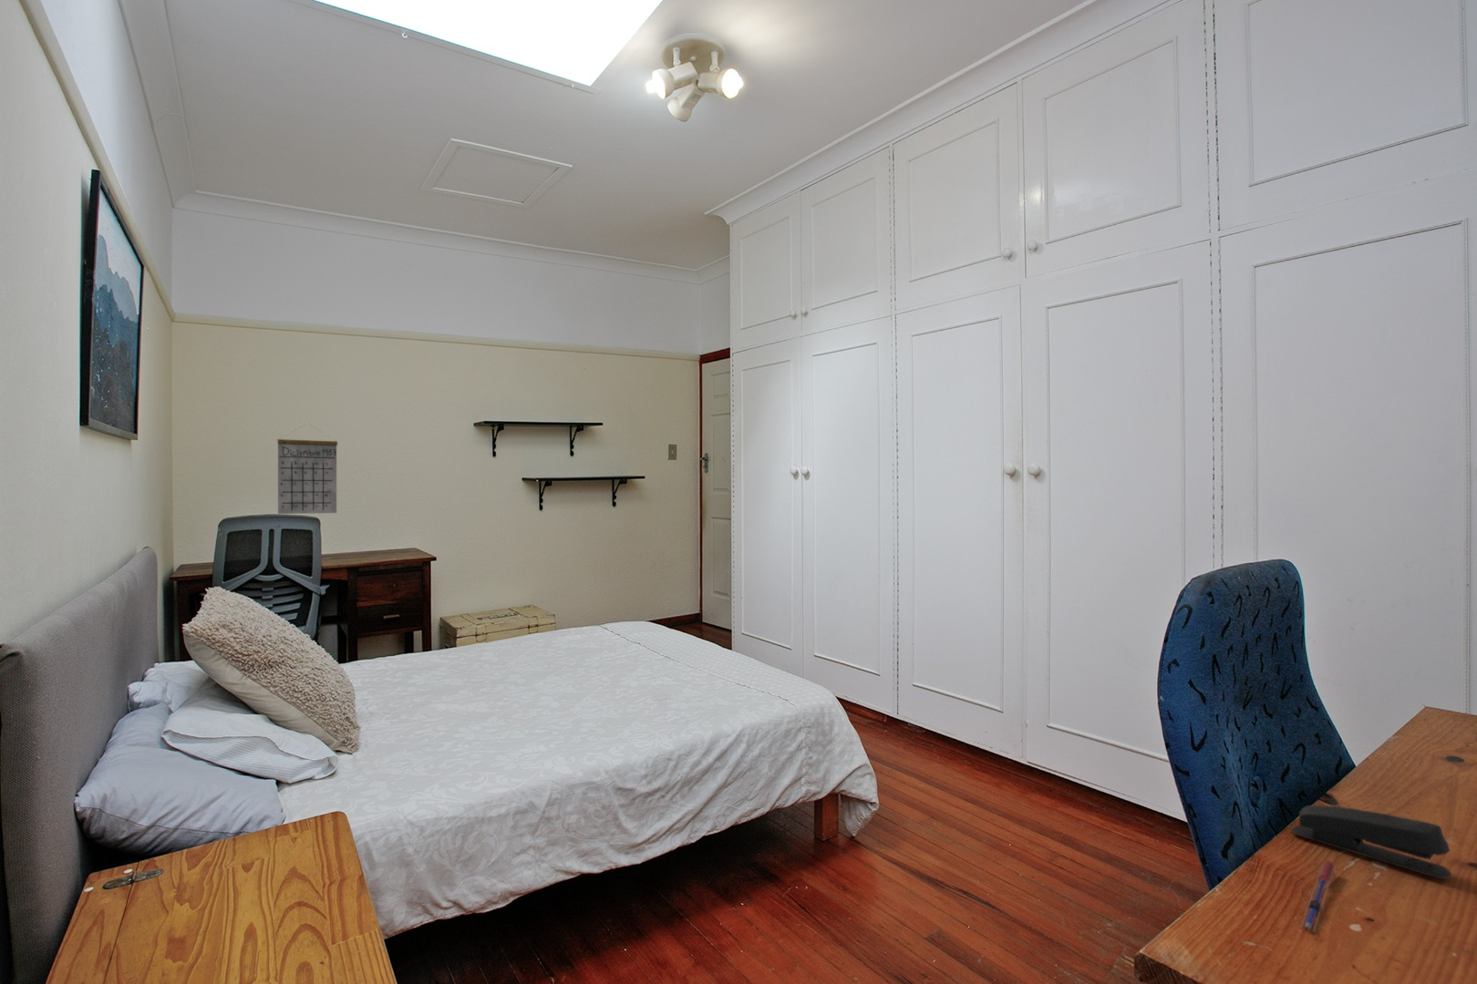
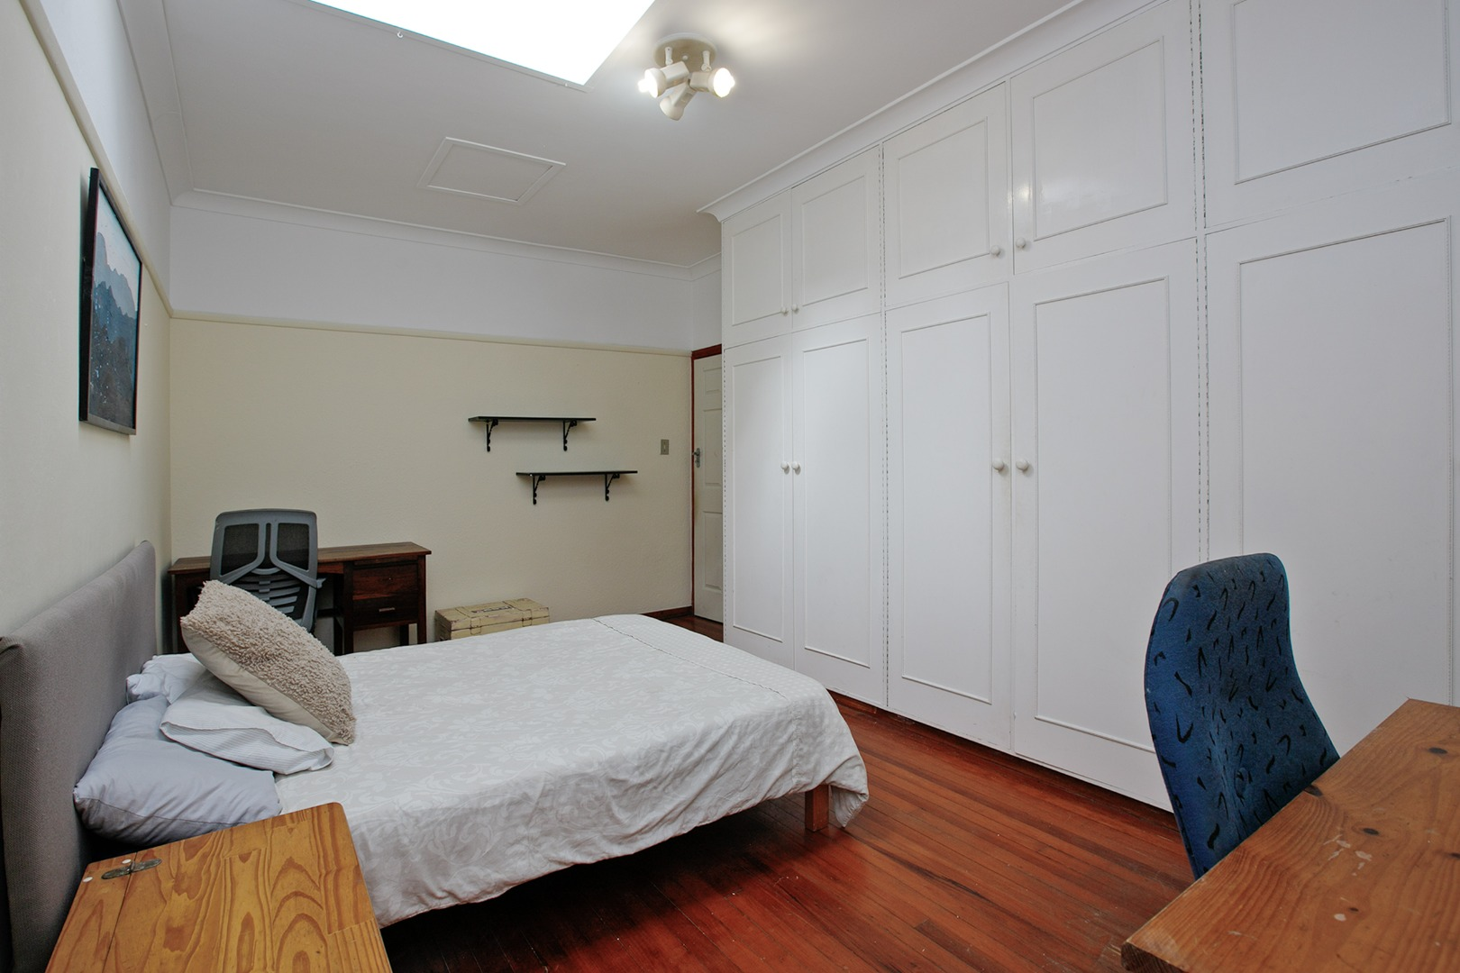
- stapler (1366, 829)
- calendar (308, 468)
- pen (1319, 892)
